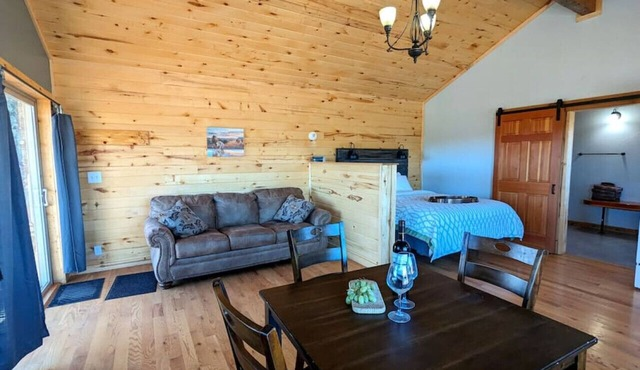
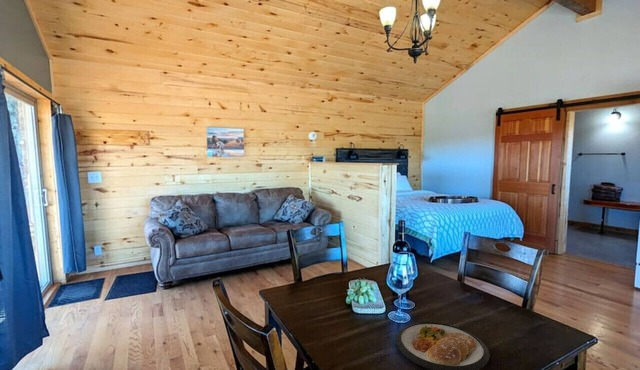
+ dish (440, 342)
